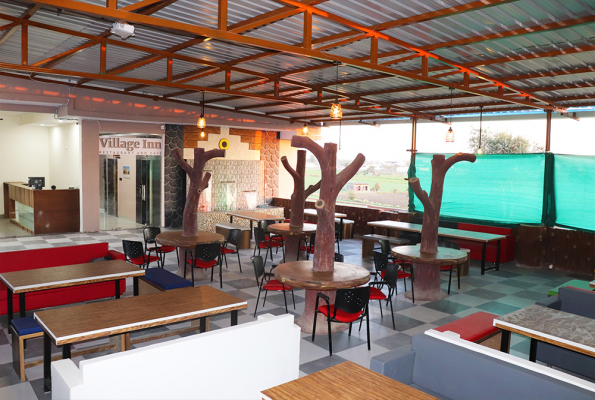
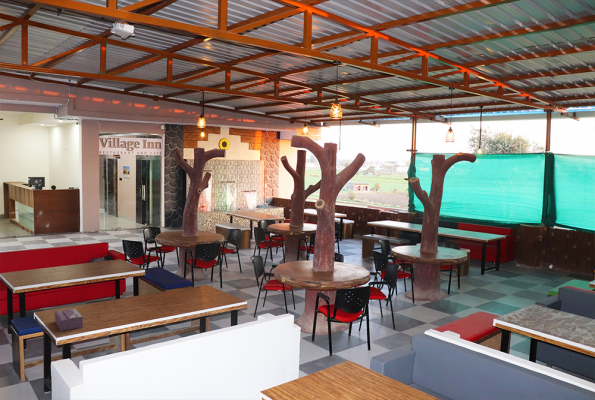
+ tissue box (68, 319)
